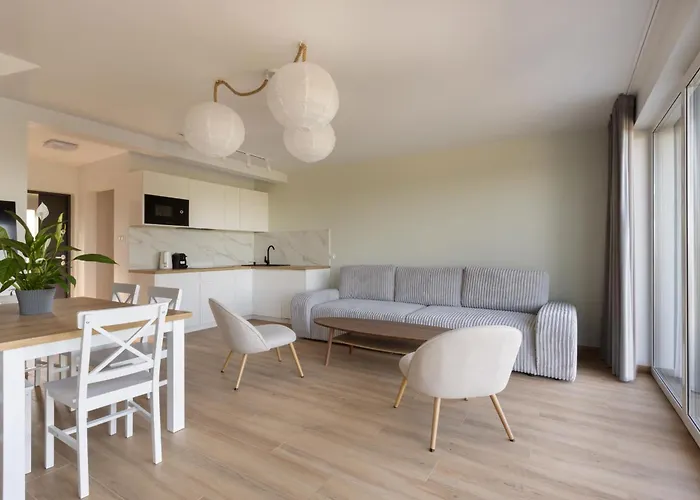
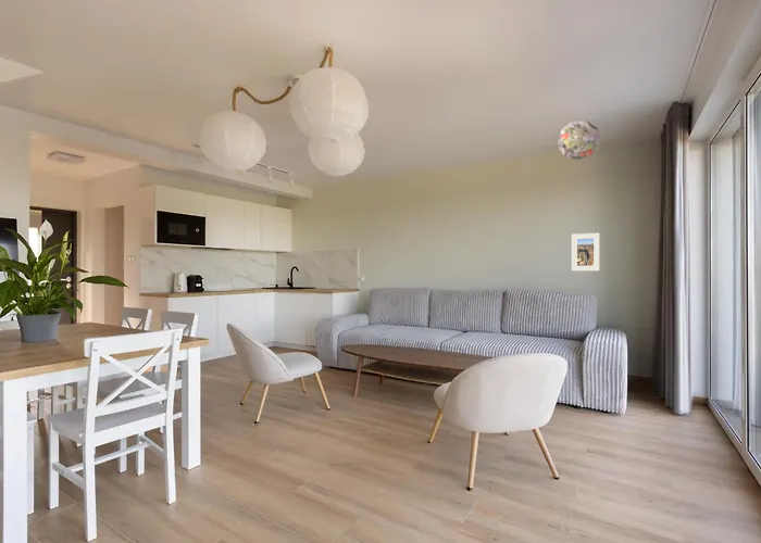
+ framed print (585, 252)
+ paper lantern (578, 139)
